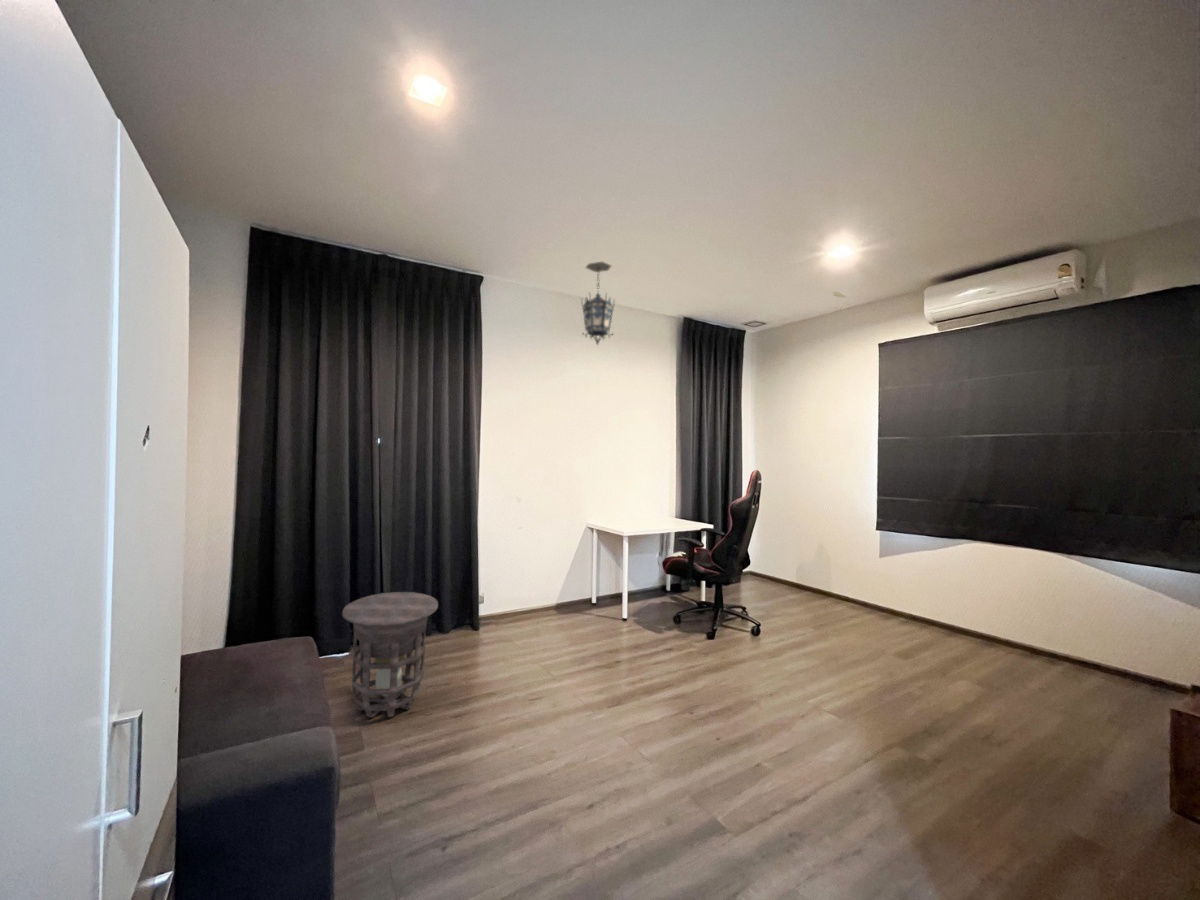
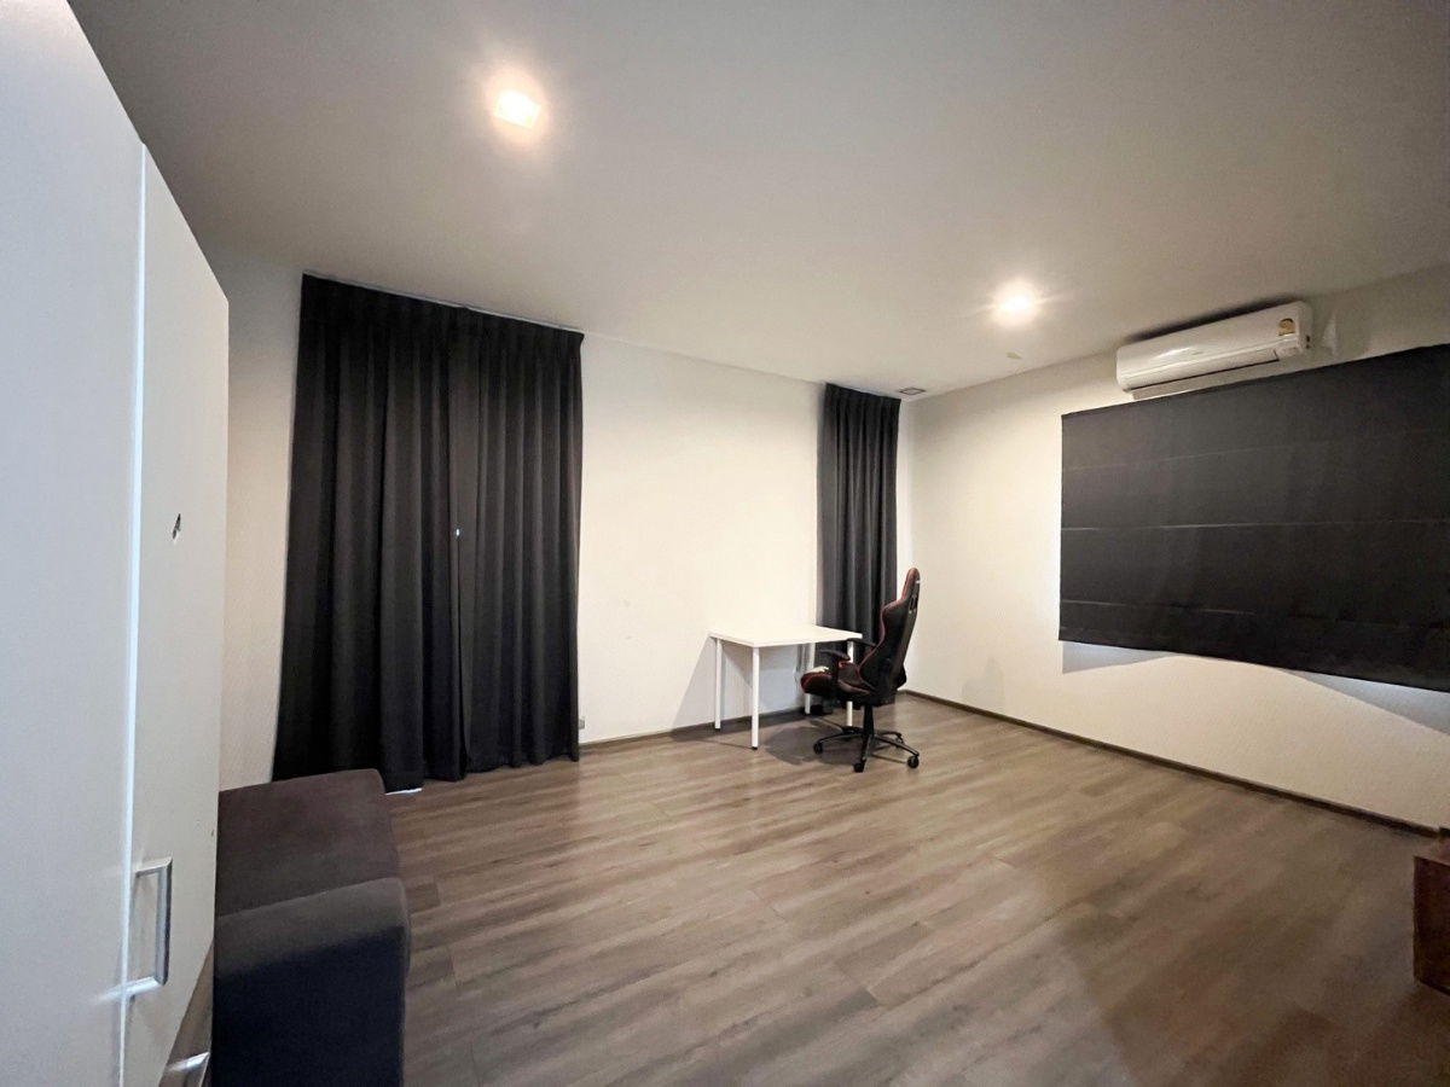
- side table (391, 655)
- hanging lantern (597, 306)
